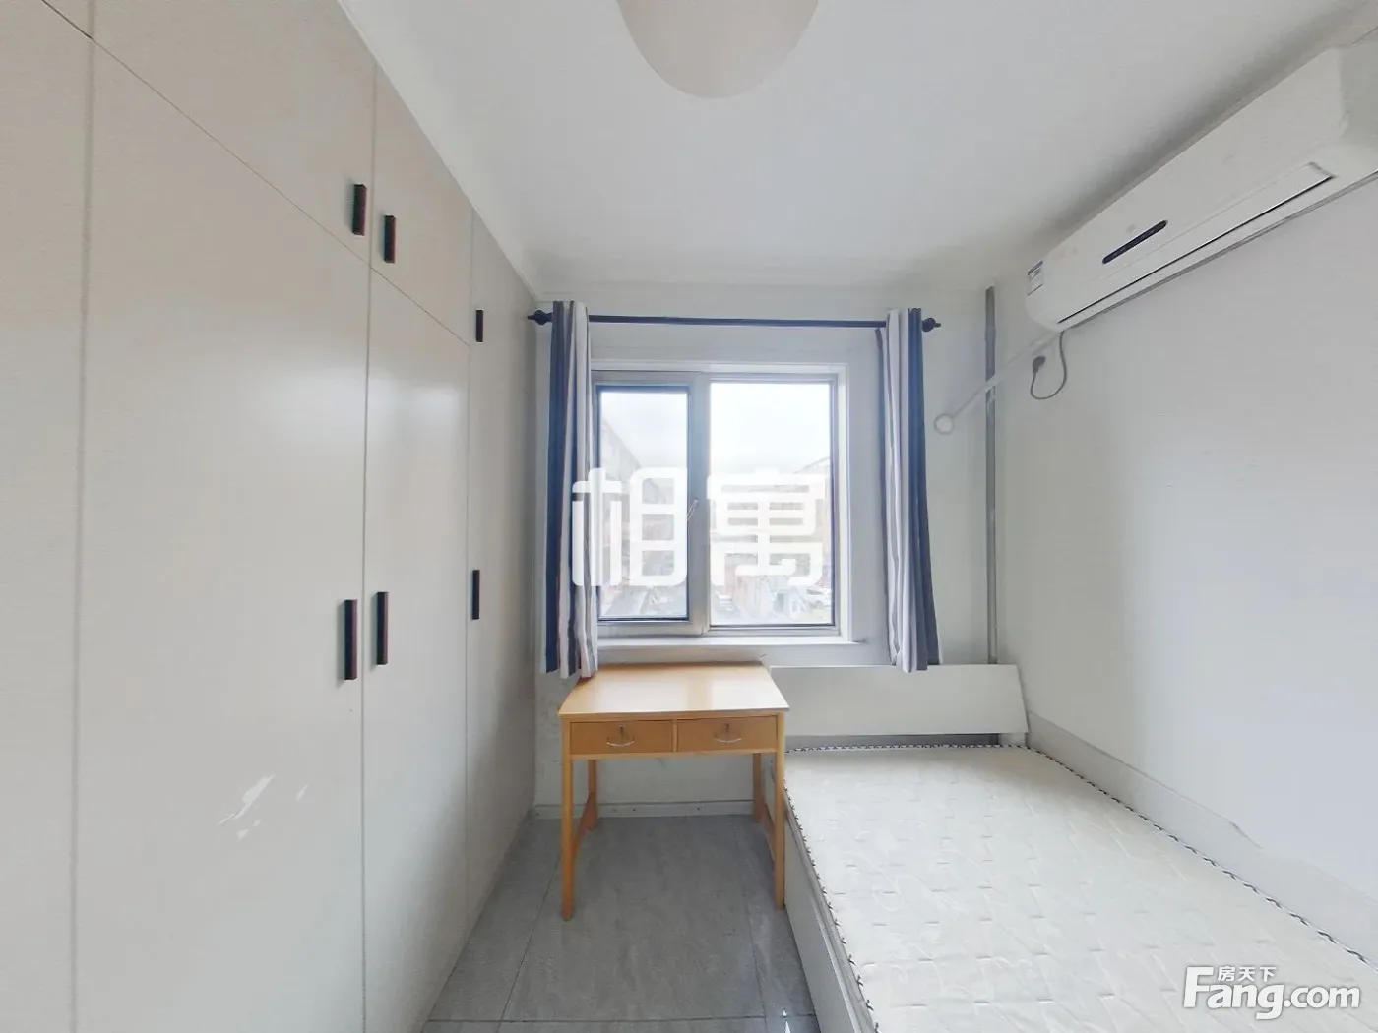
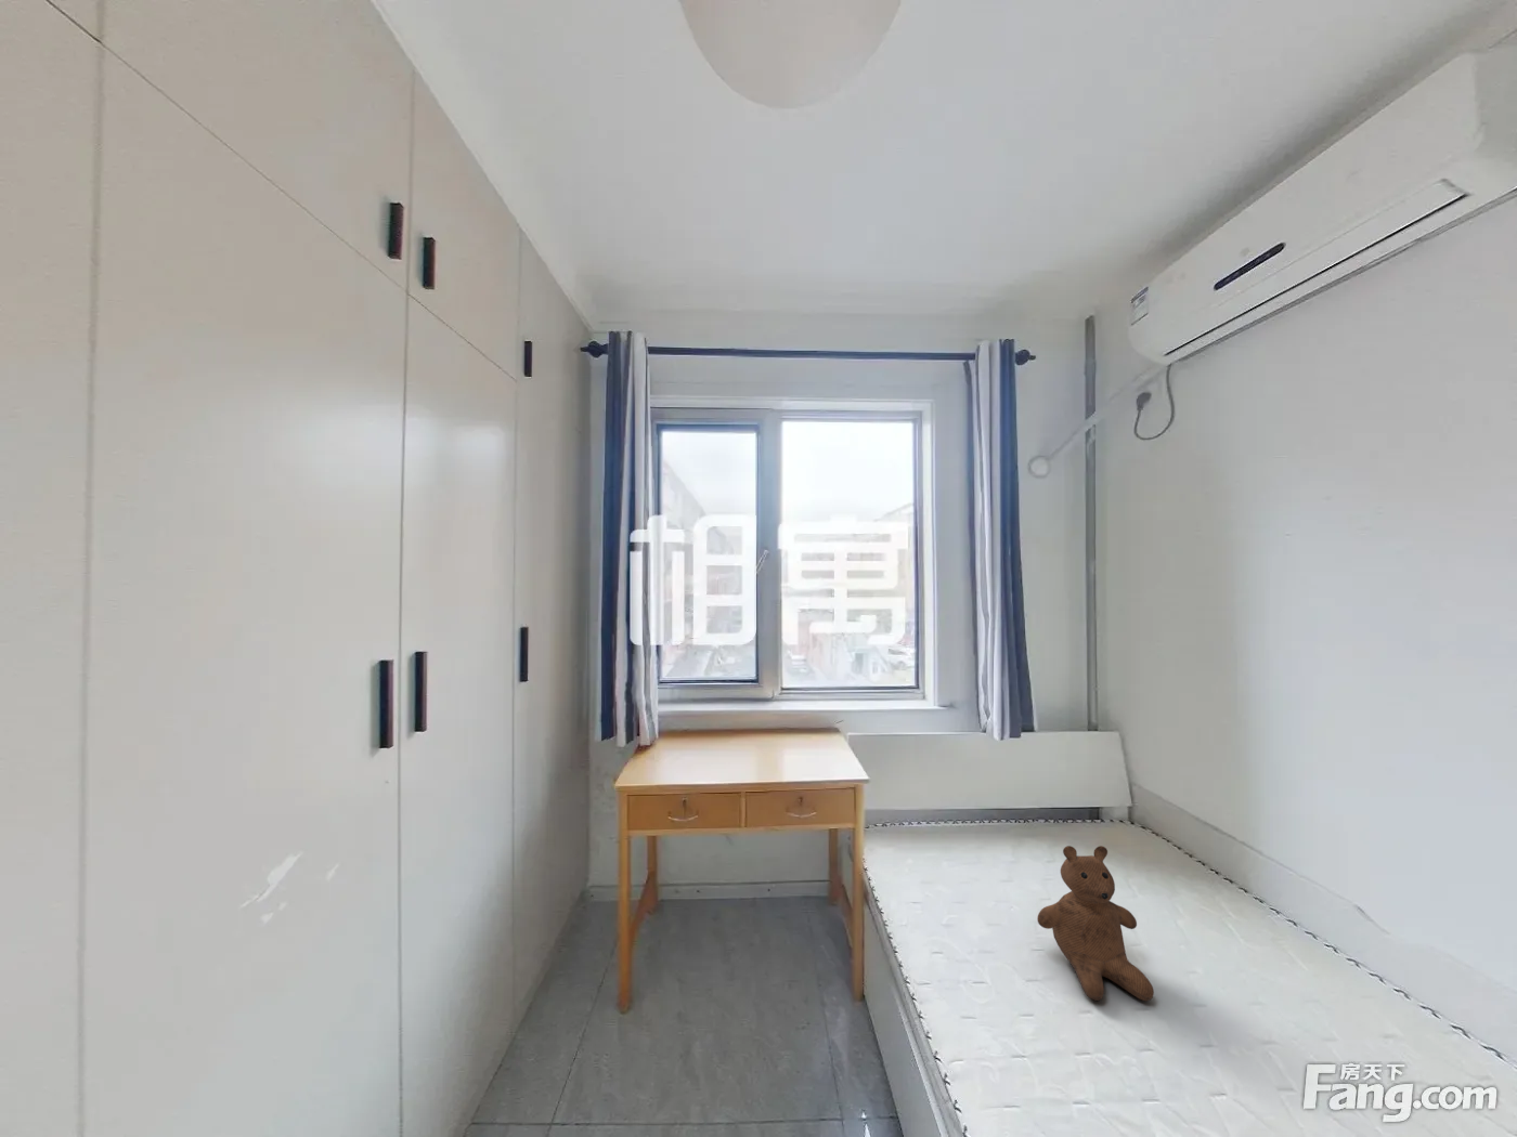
+ teddy bear (1097, 915)
